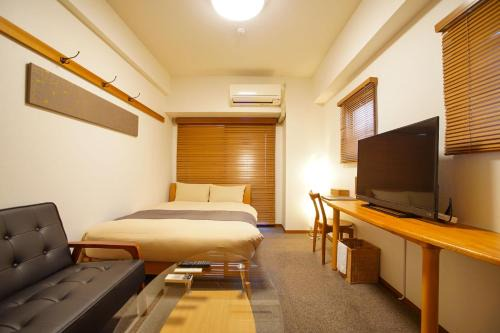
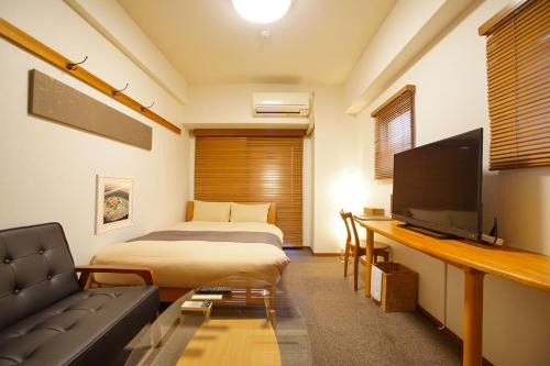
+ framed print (117, 202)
